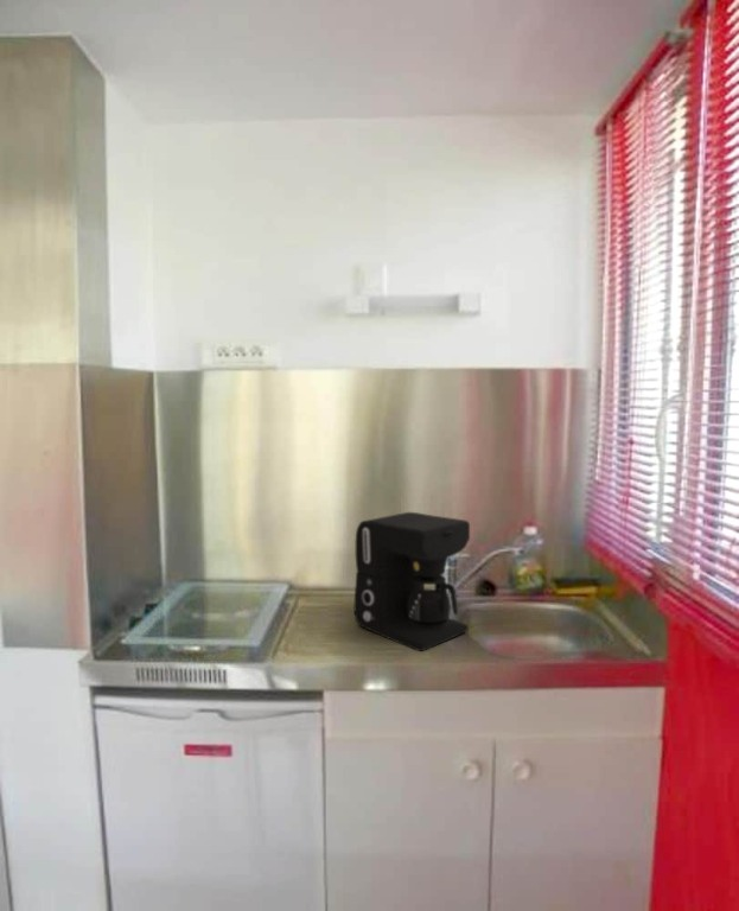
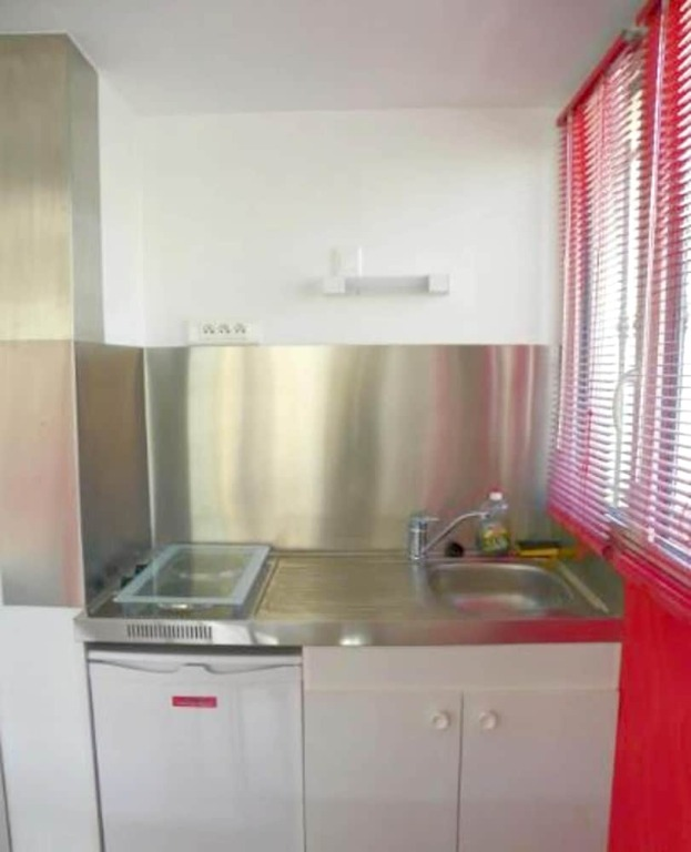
- coffee maker (413, 575)
